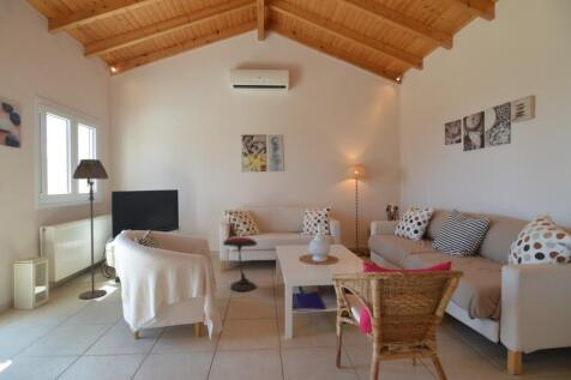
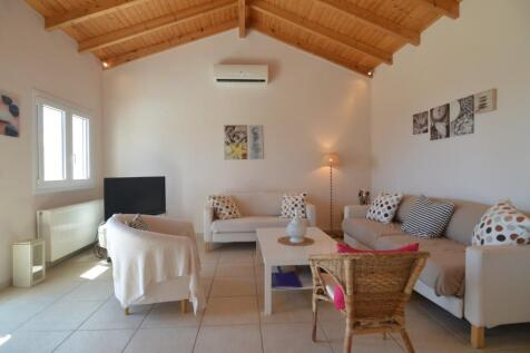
- side table (240, 263)
- floor lamp (91, 227)
